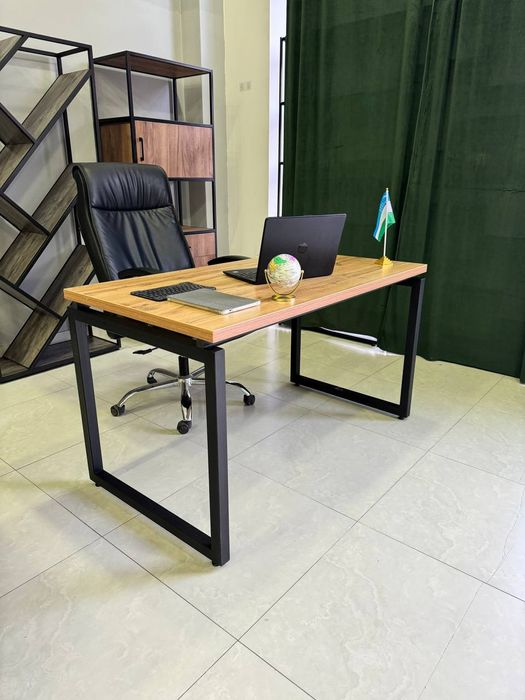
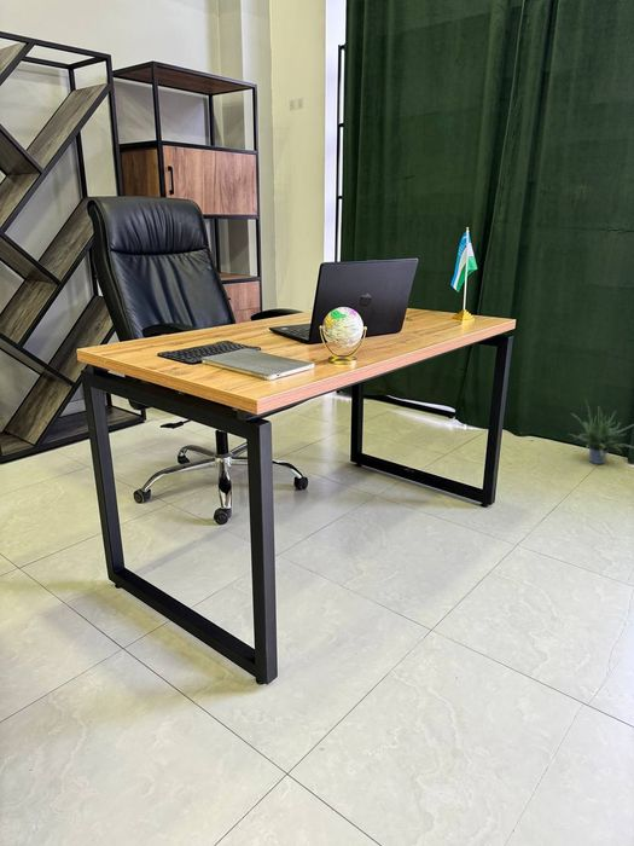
+ potted plant (601, 431)
